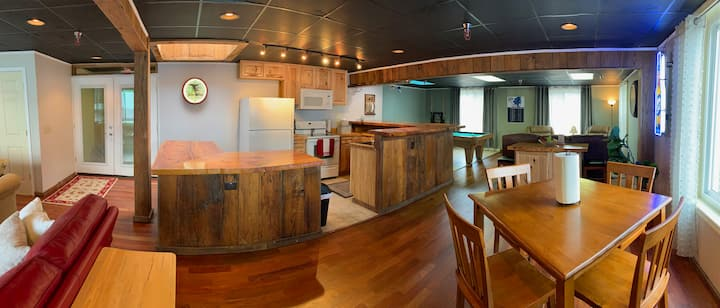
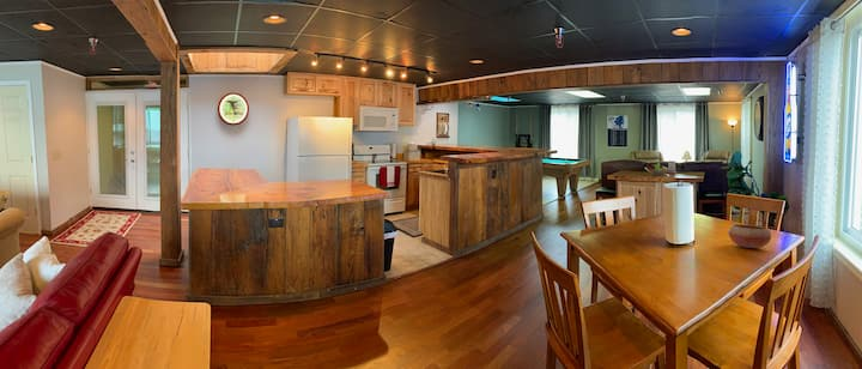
+ bowl (748, 236)
